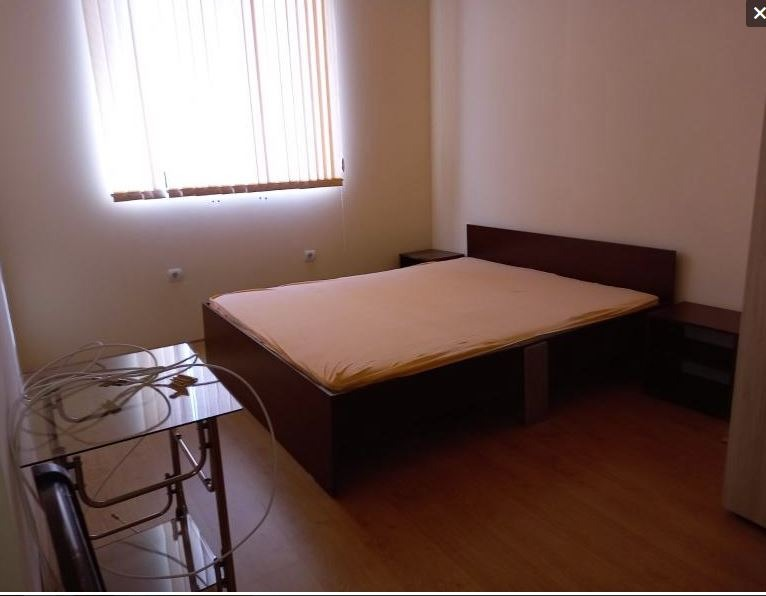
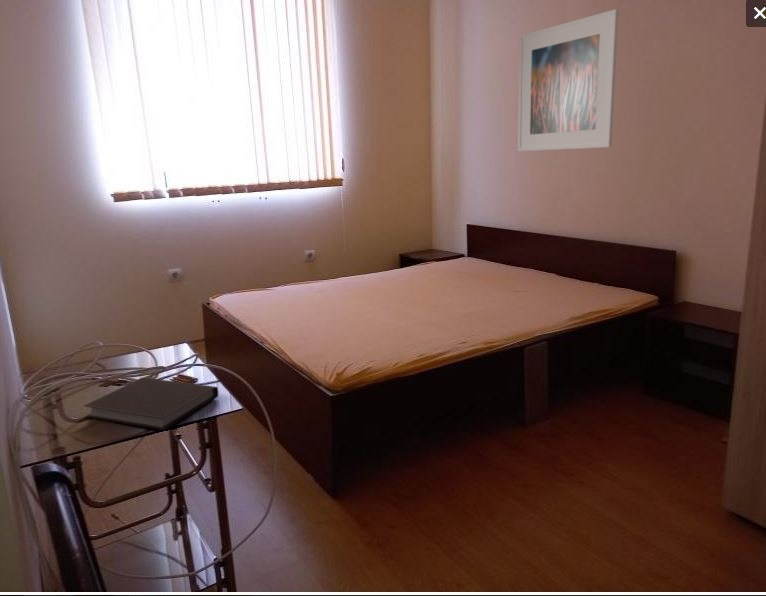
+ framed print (562, 88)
+ notebook (153, 400)
